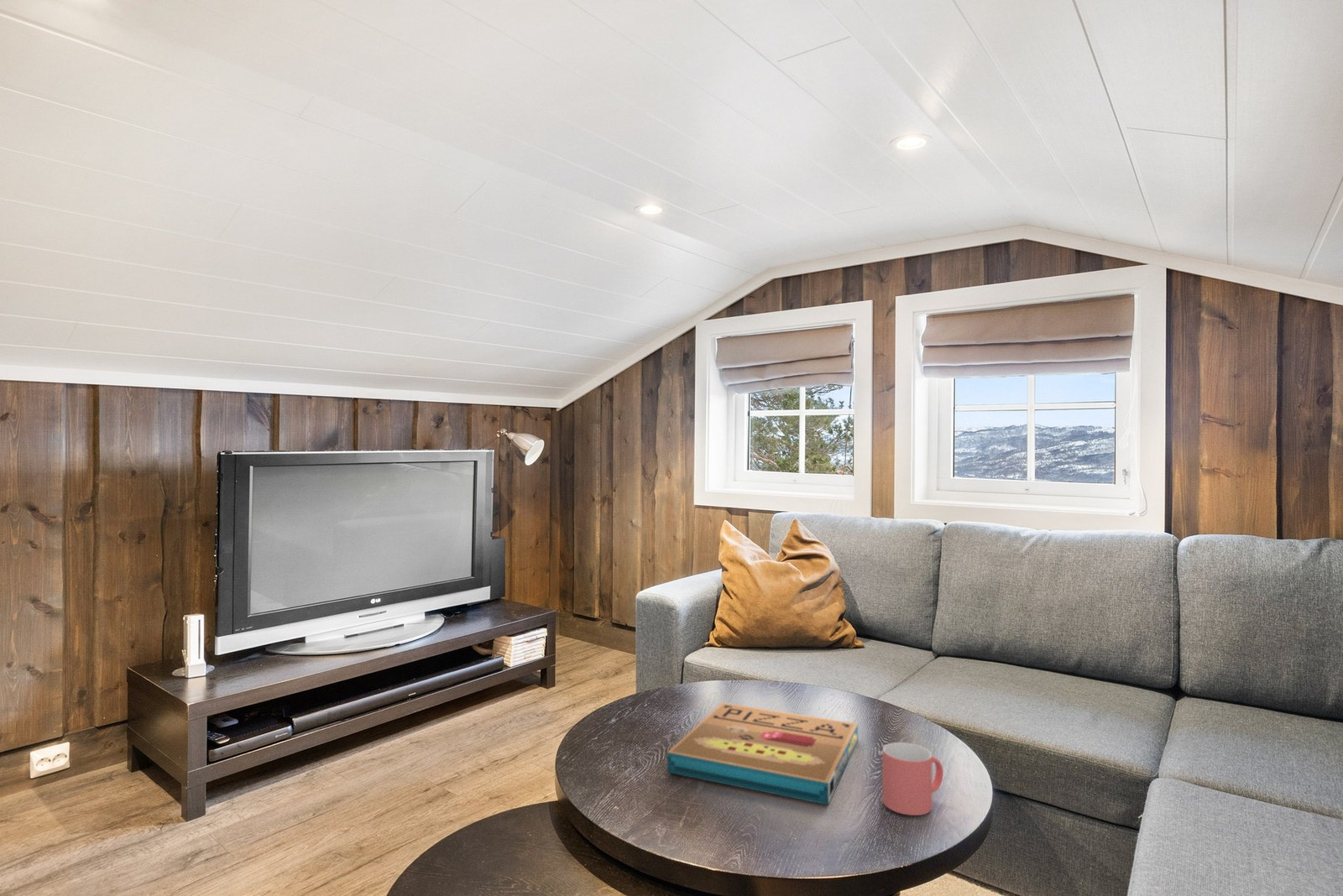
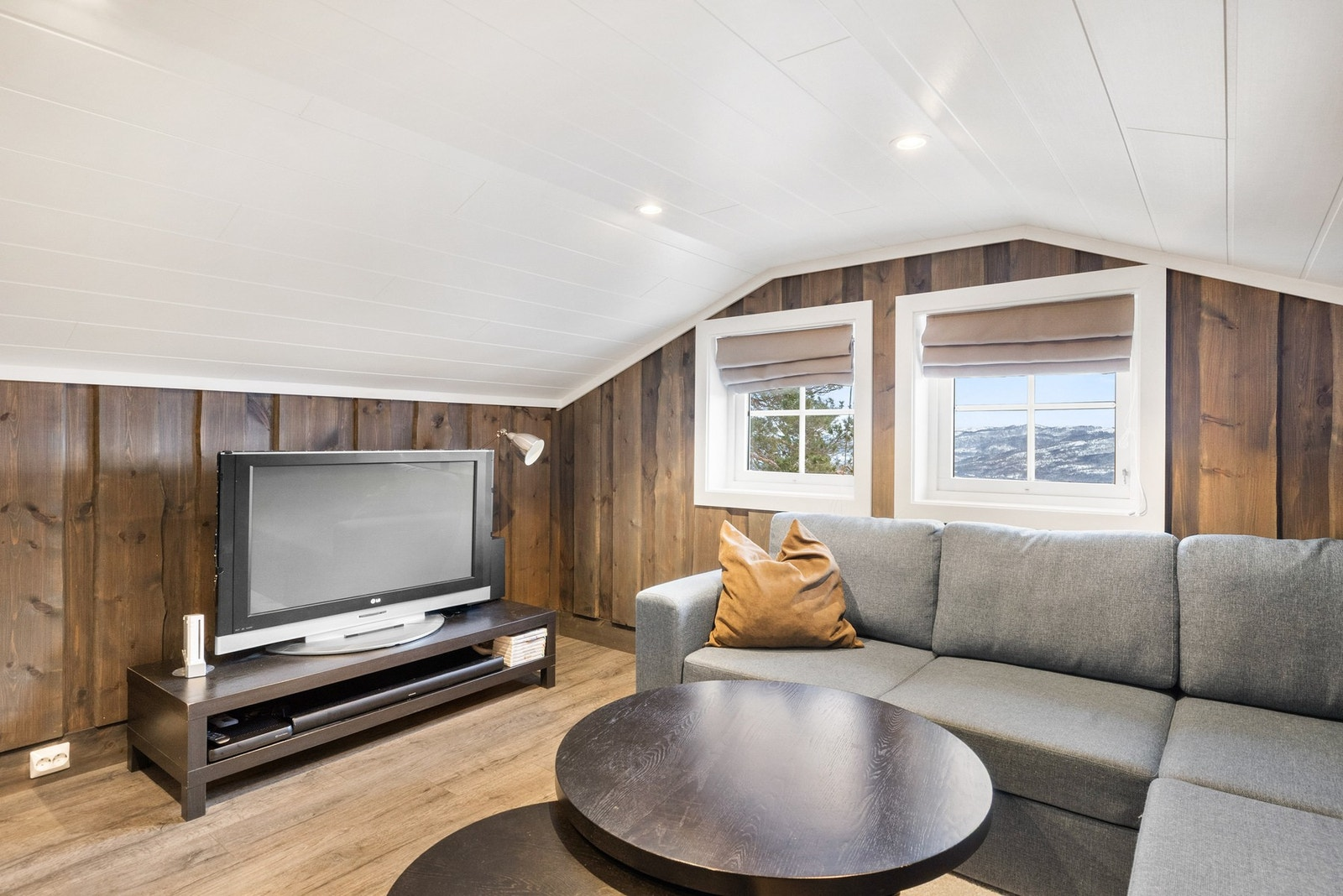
- pizza box (767, 747)
- mug (914, 777)
